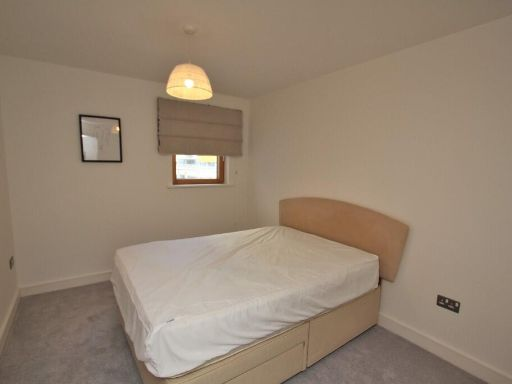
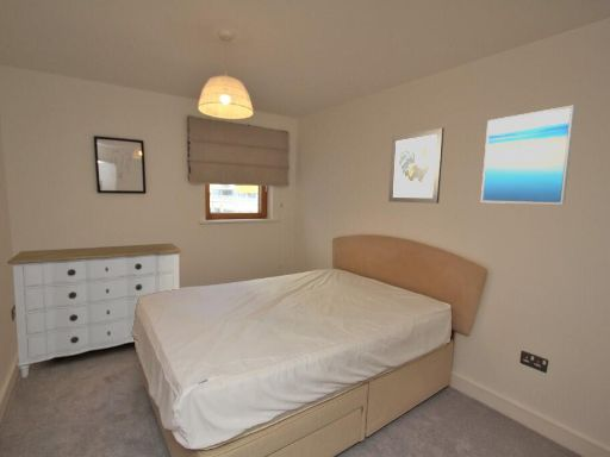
+ wall art (523, 158)
+ wall art (413, 168)
+ dresser (106, 300)
